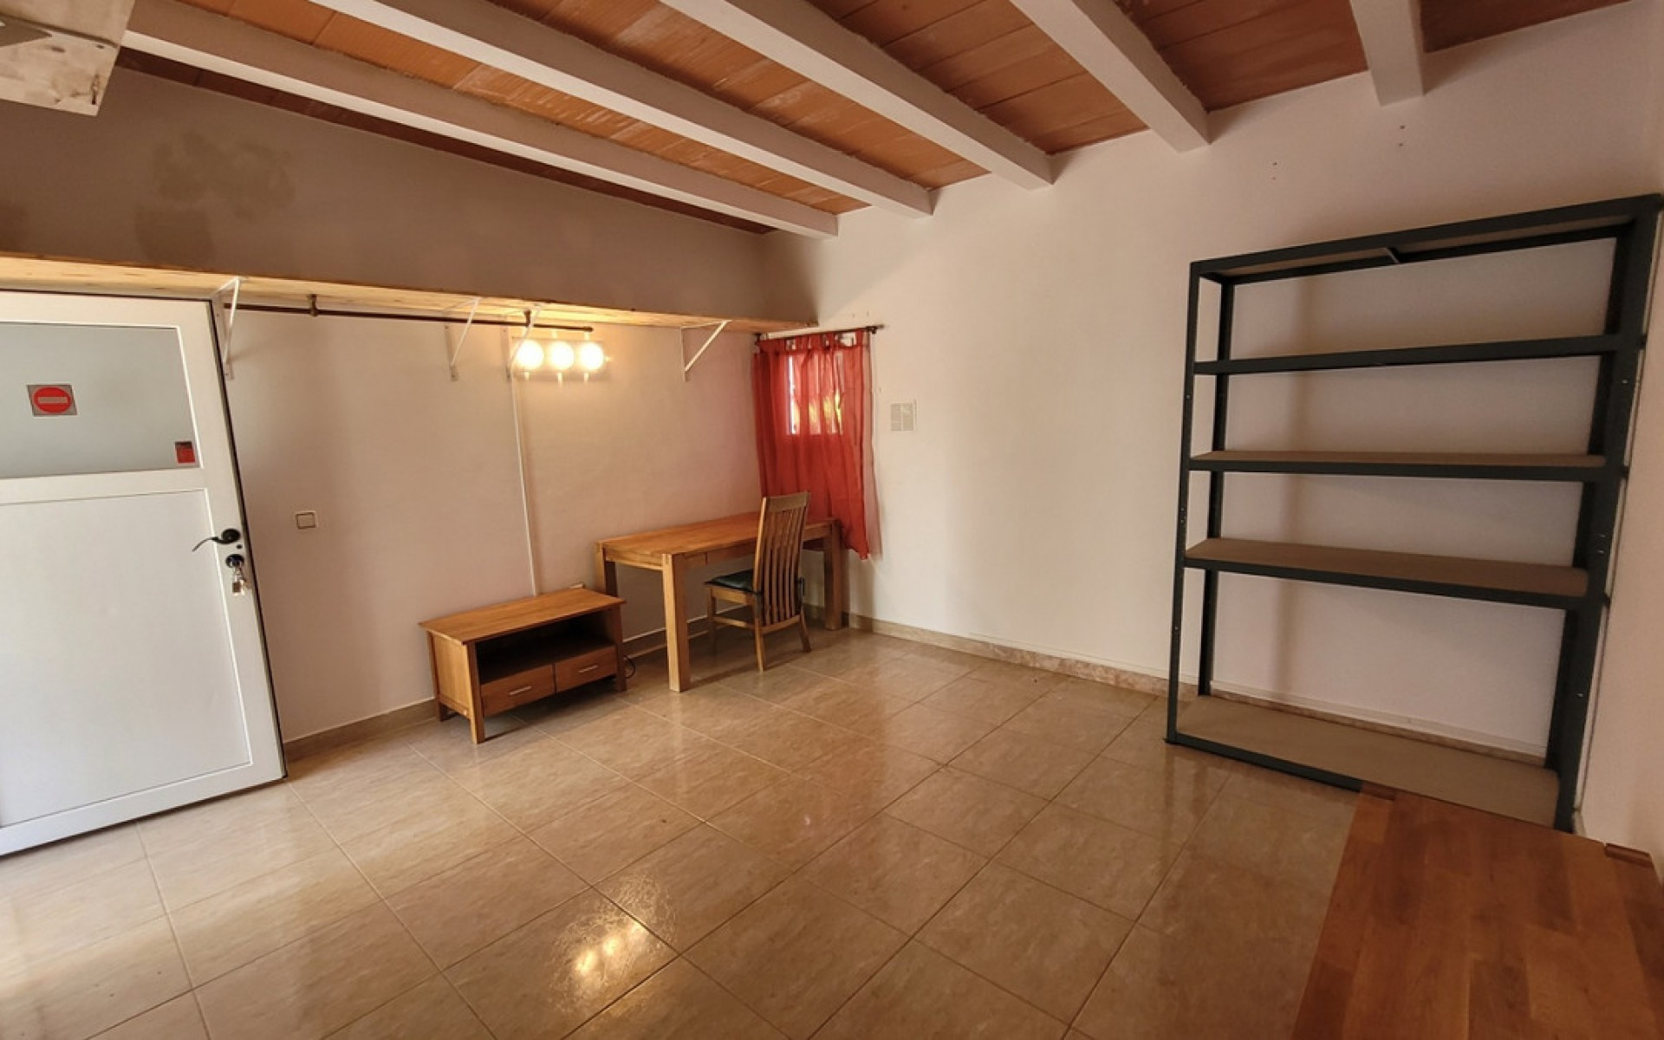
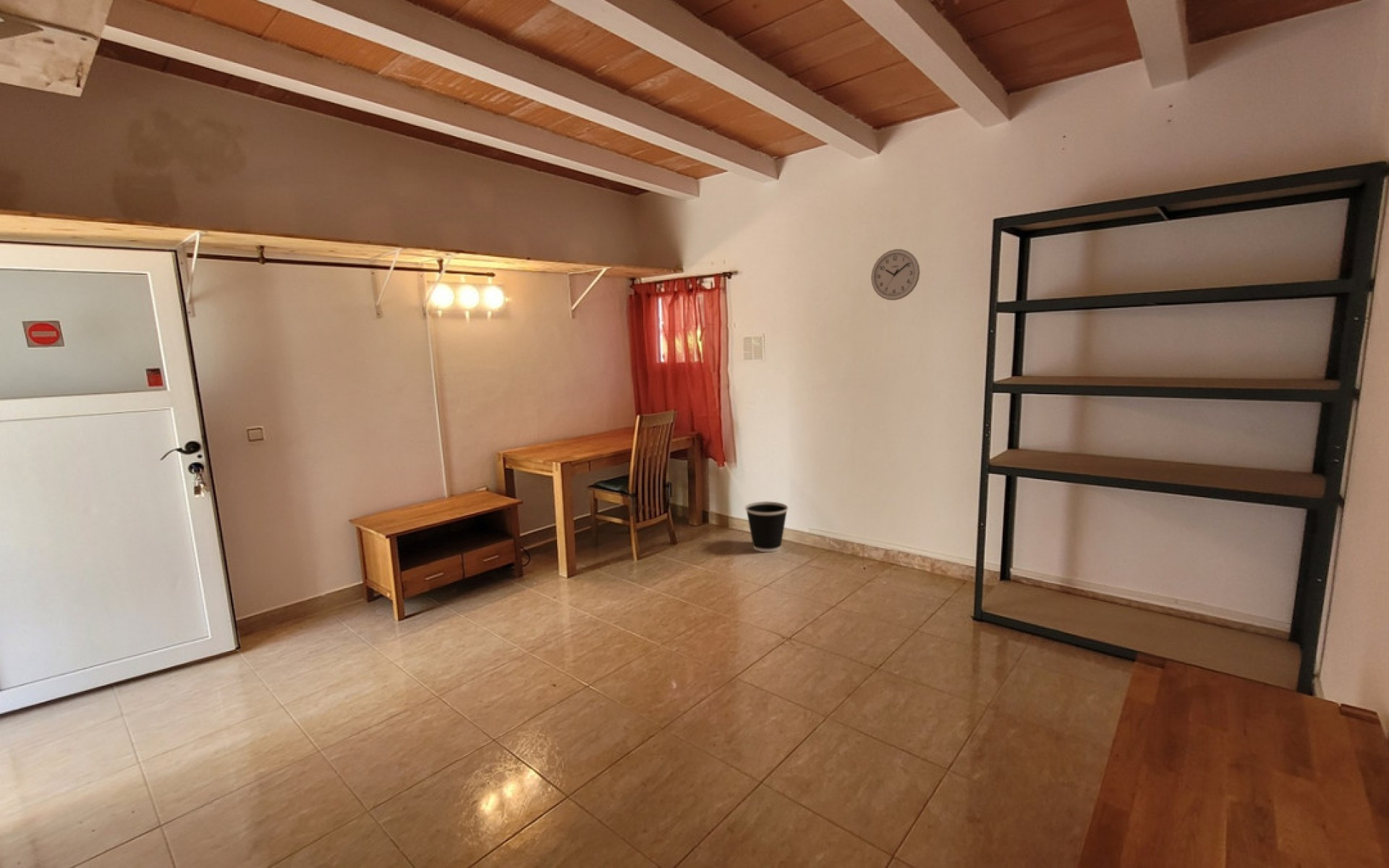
+ wastebasket (766, 527)
+ wall clock (894, 274)
